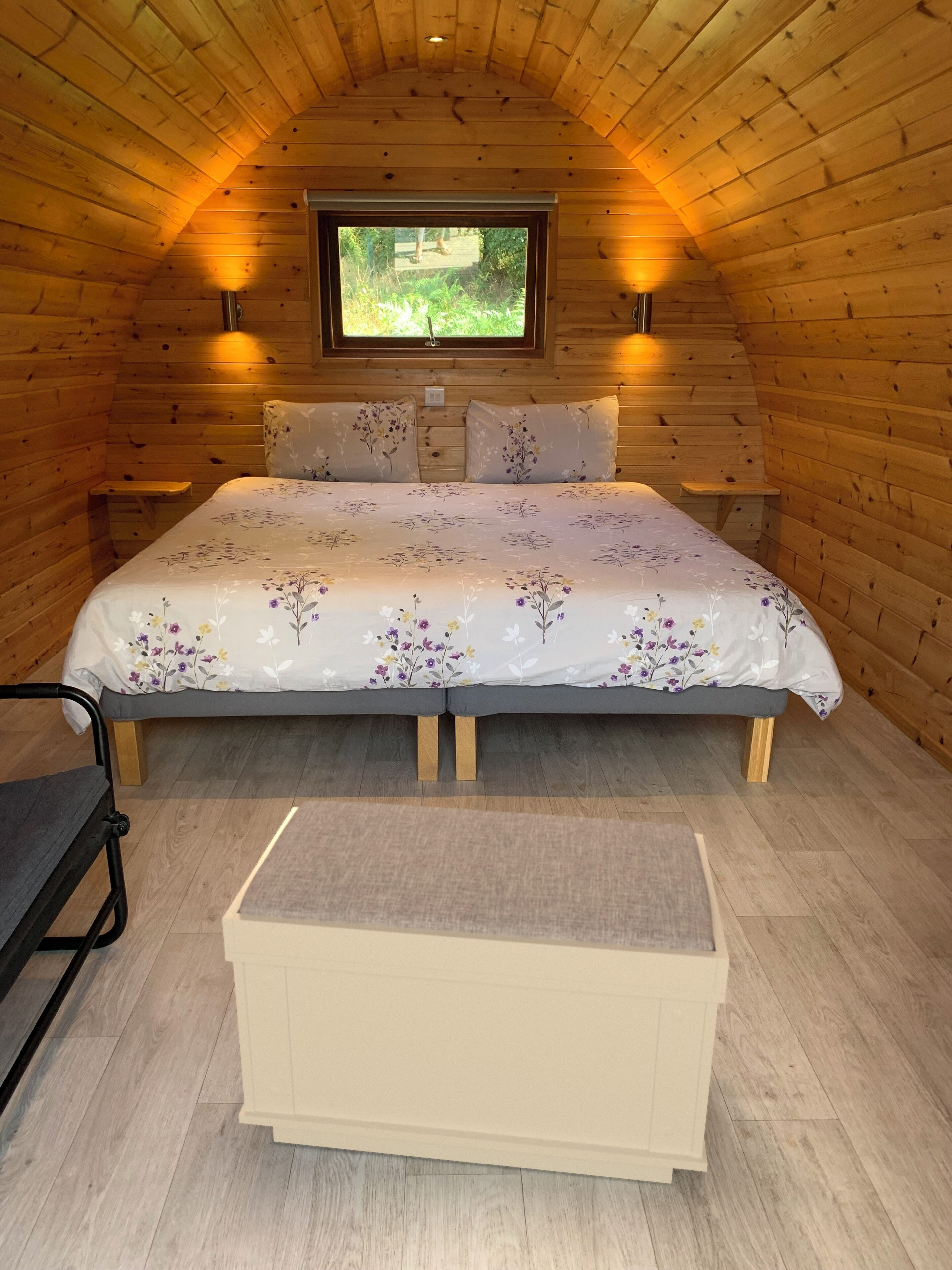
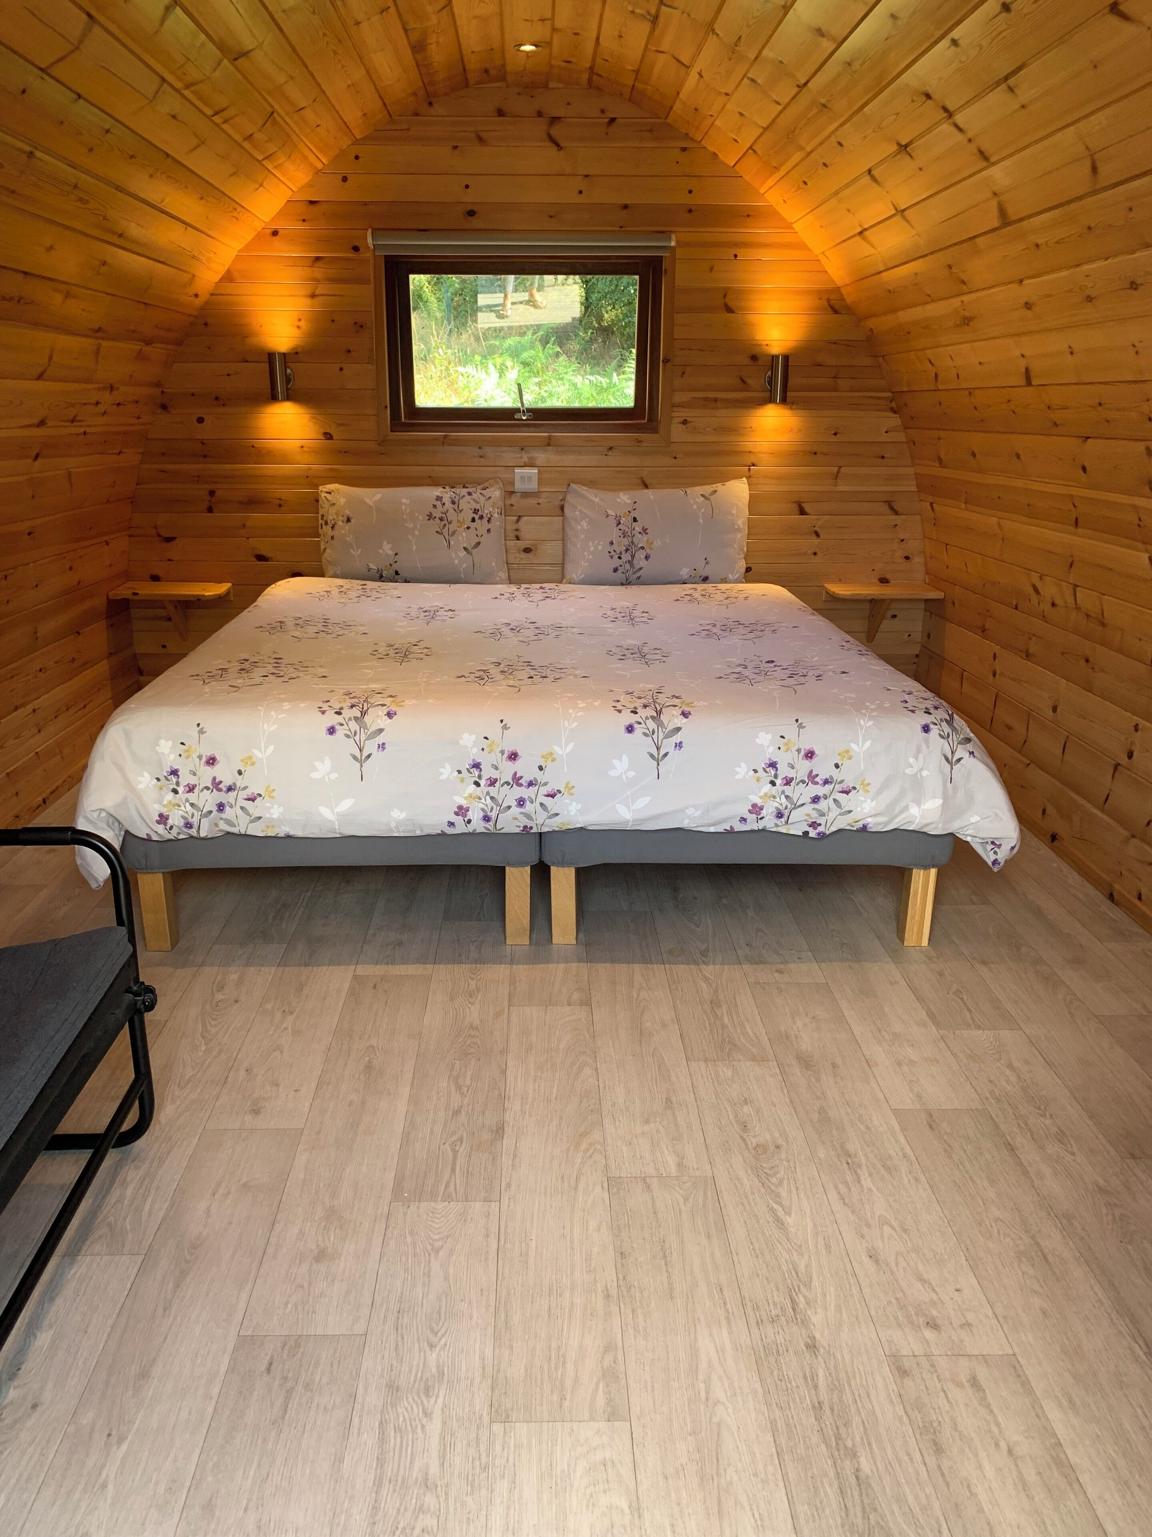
- bench (481, 976)
